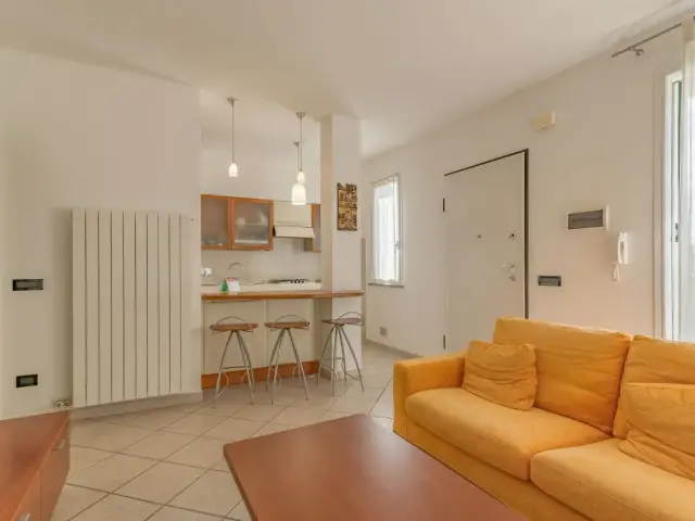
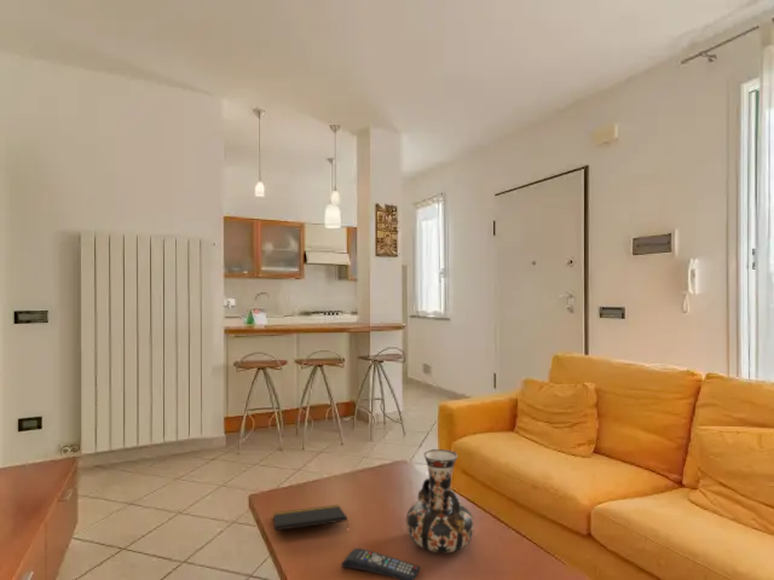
+ decorative vase (439, 498)
+ notepad (308, 516)
+ remote control (380, 564)
